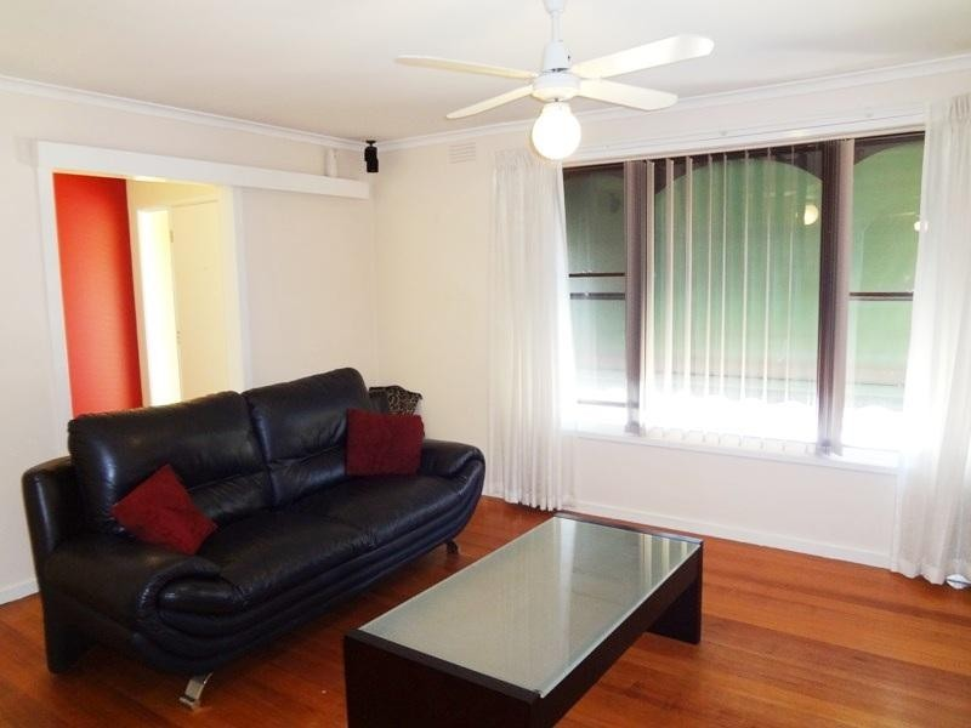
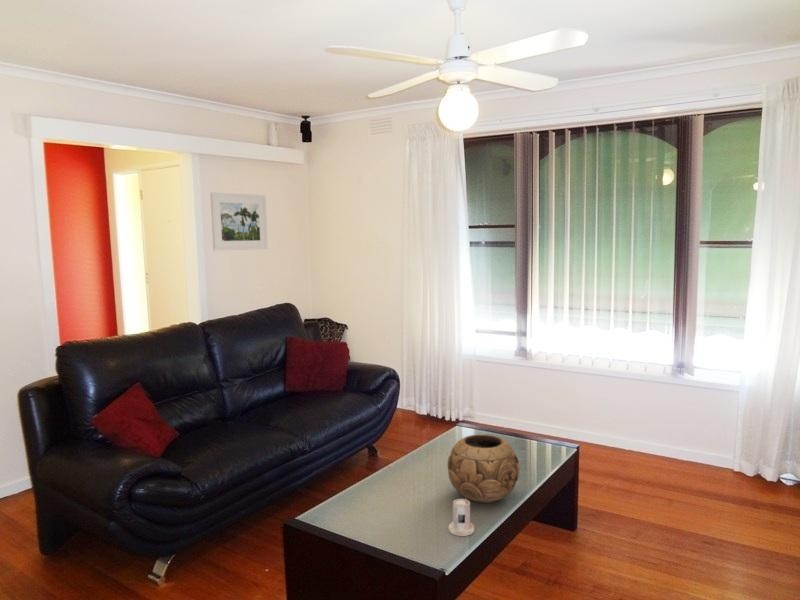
+ candle (461, 514)
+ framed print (240, 222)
+ decorative bowl (483, 467)
